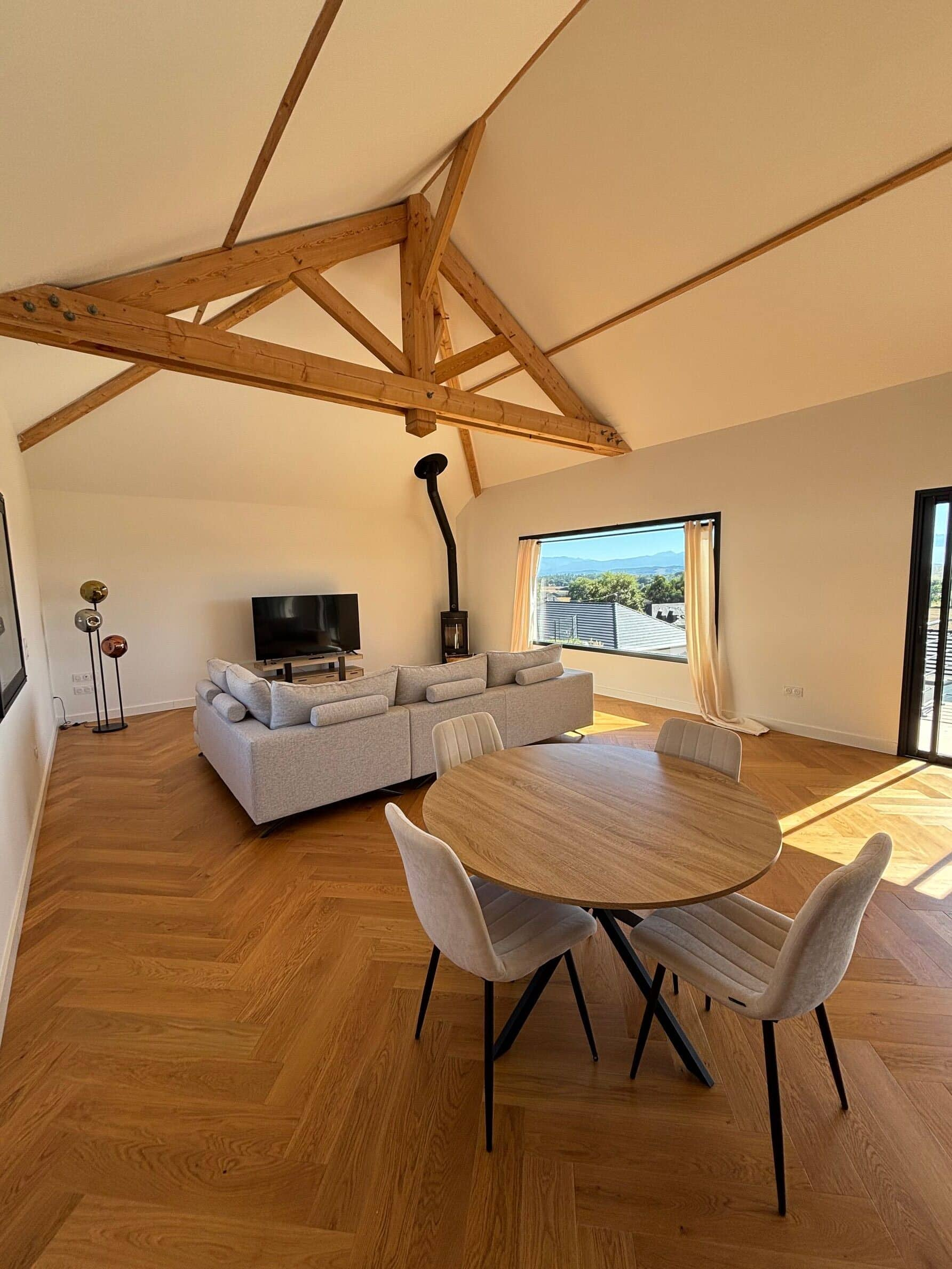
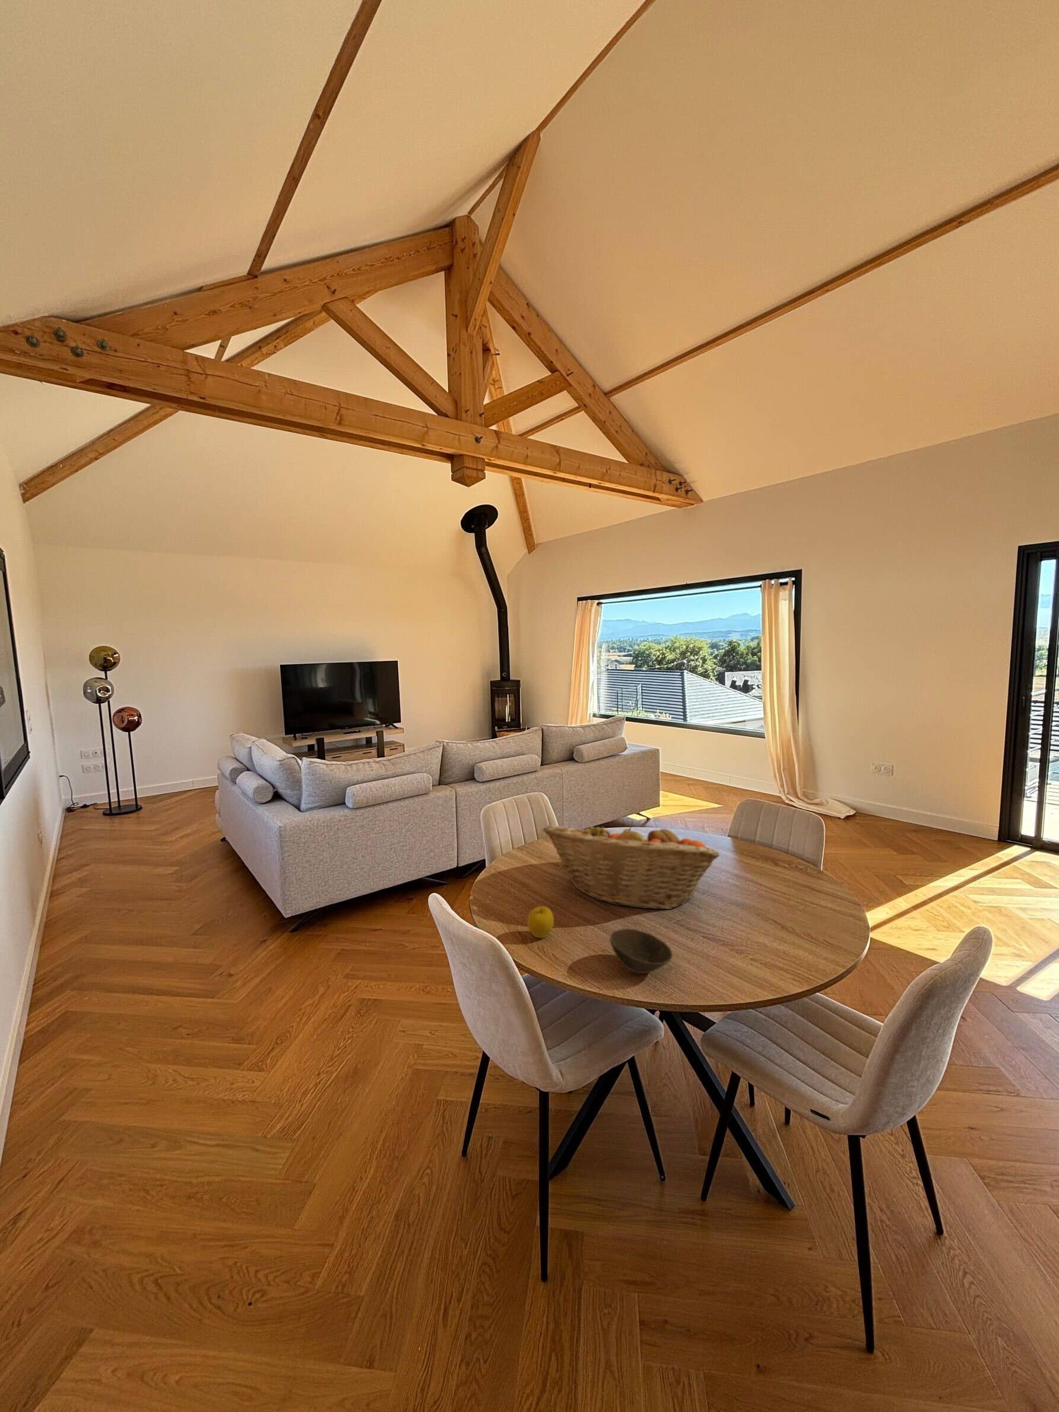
+ fruit basket (627, 853)
+ bowl (669, 958)
+ apple (541, 921)
